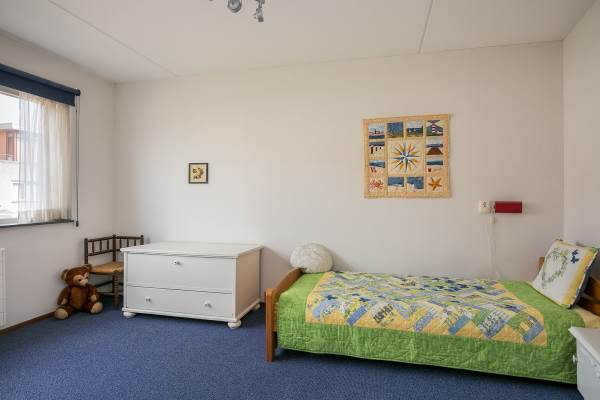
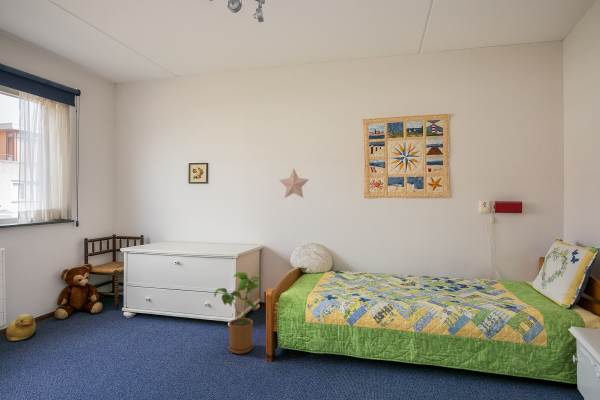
+ decorative star (293, 183)
+ house plant (237, 311)
+ rubber duck (20, 323)
